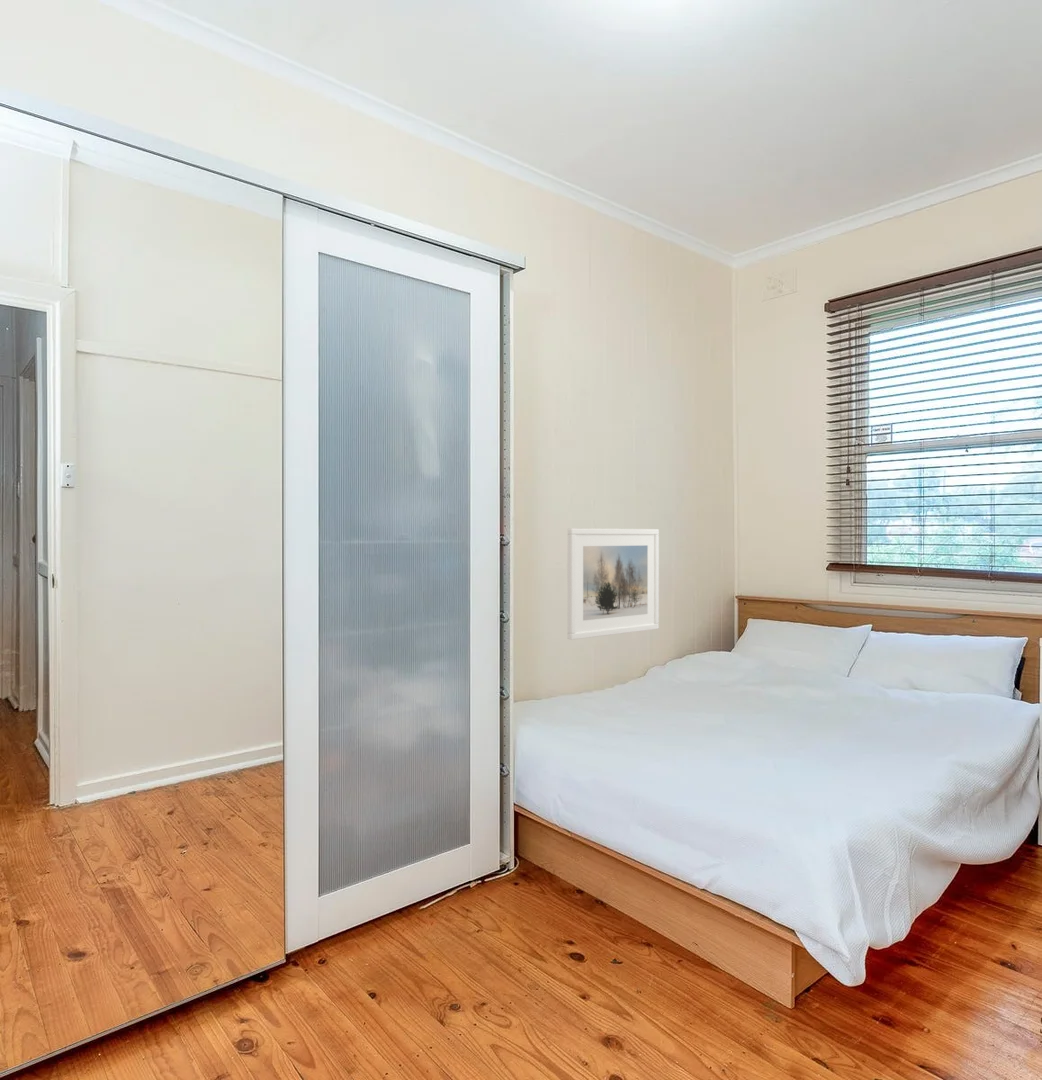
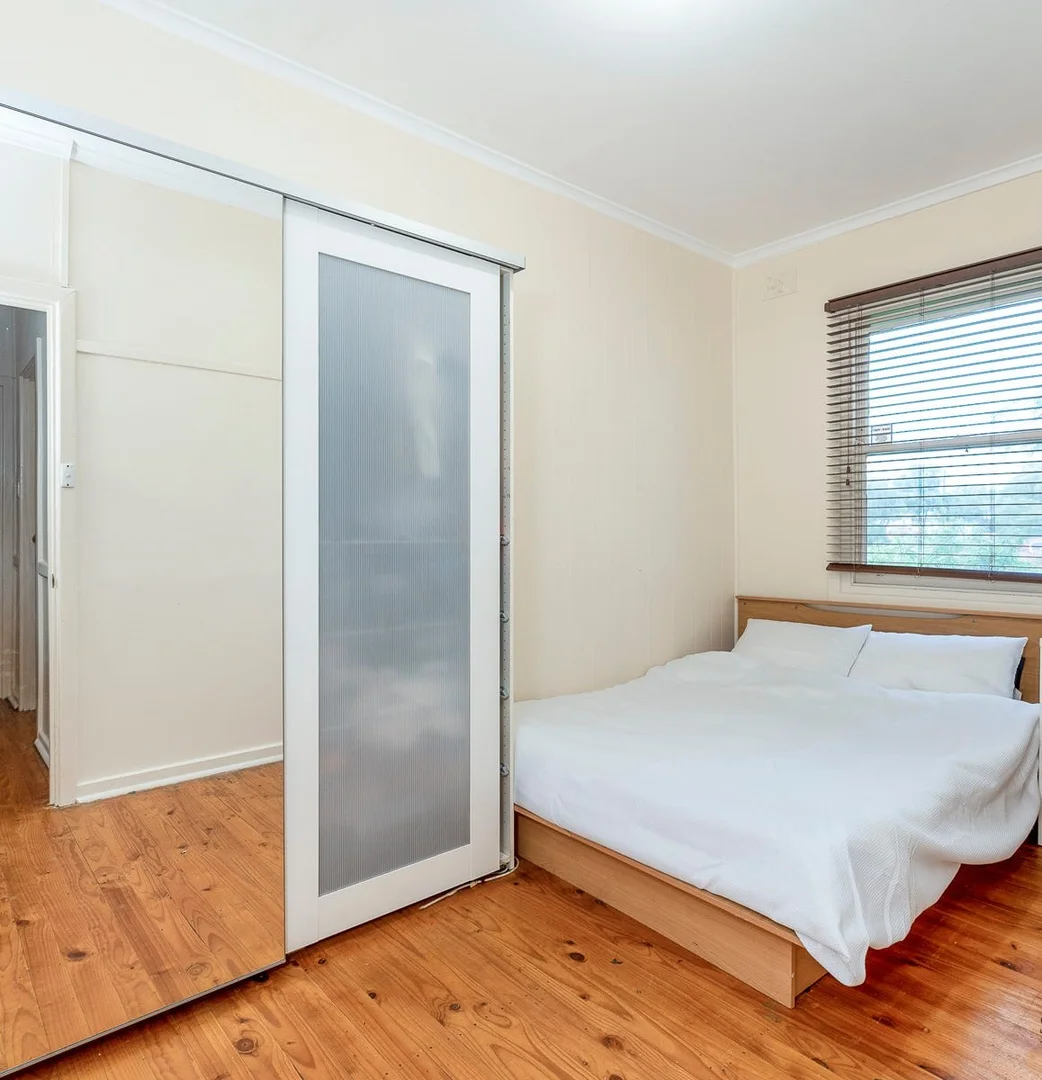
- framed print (615, 581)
